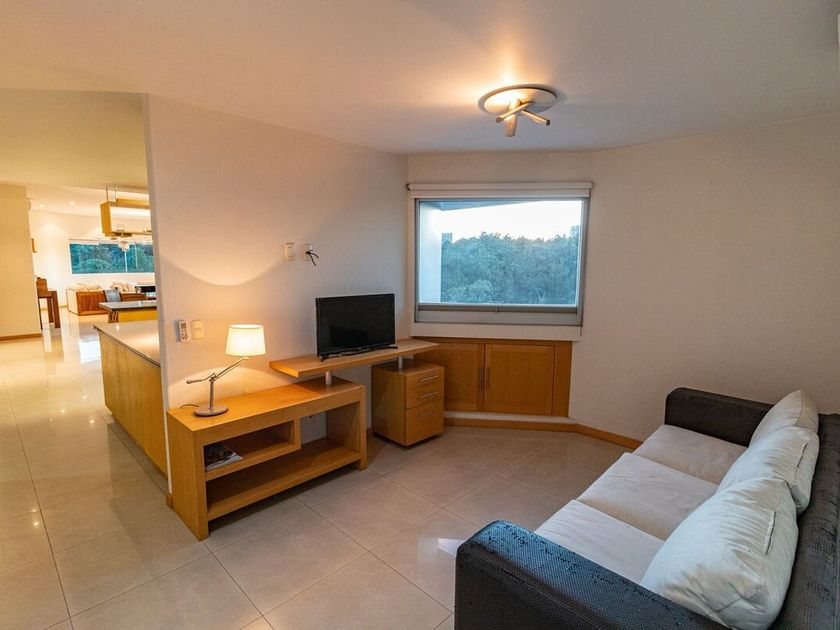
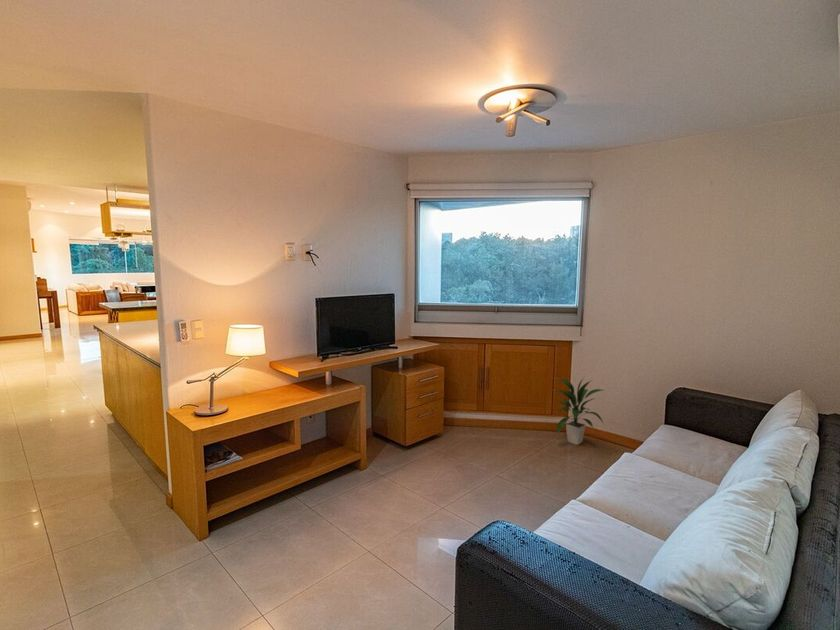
+ indoor plant (574, 408)
